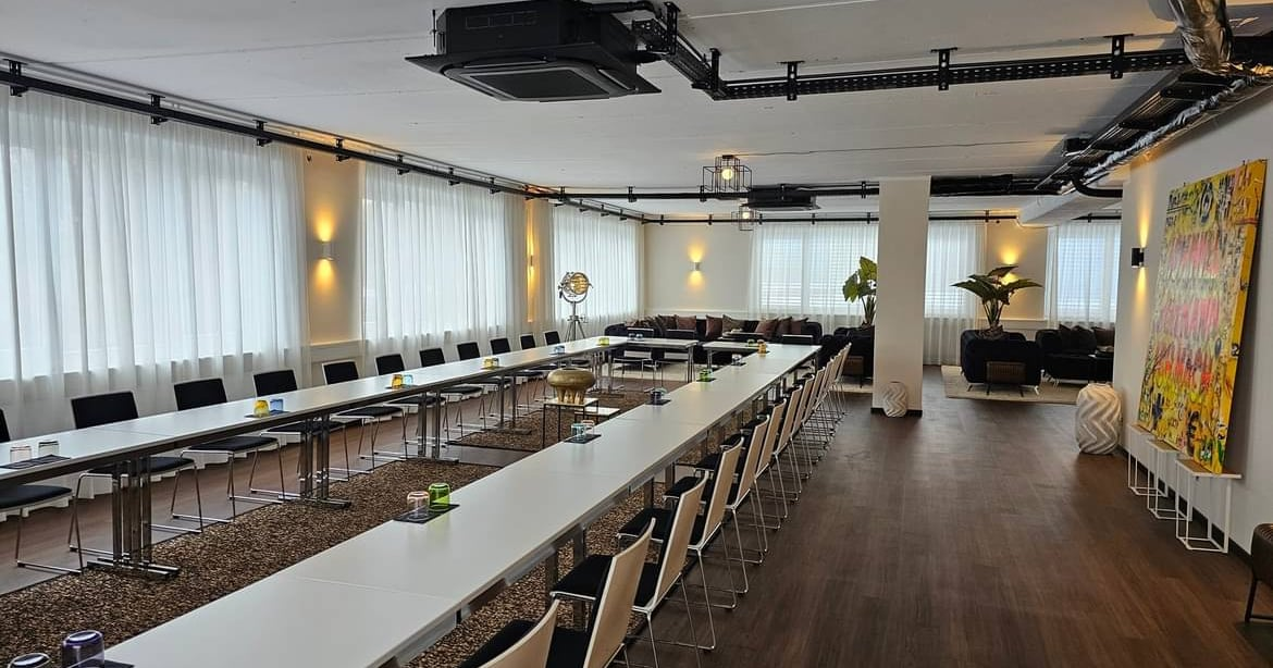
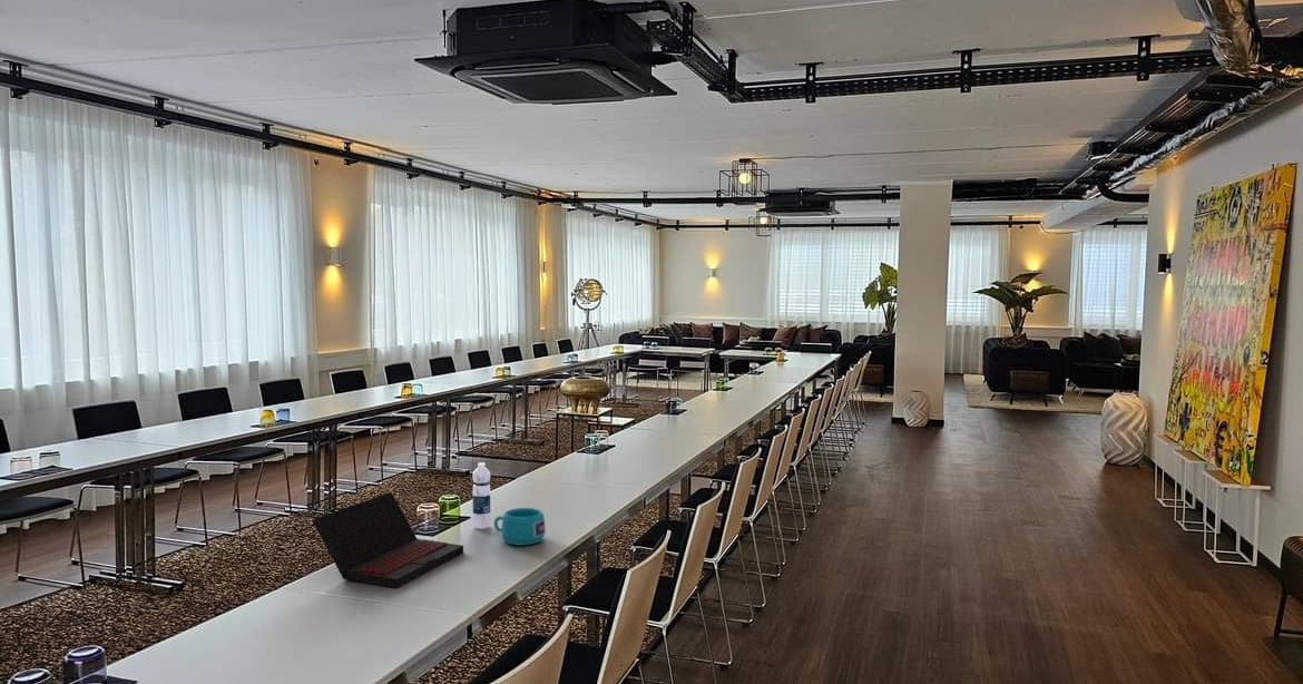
+ cup (518, 526)
+ water bottle (481, 495)
+ laptop (391, 536)
